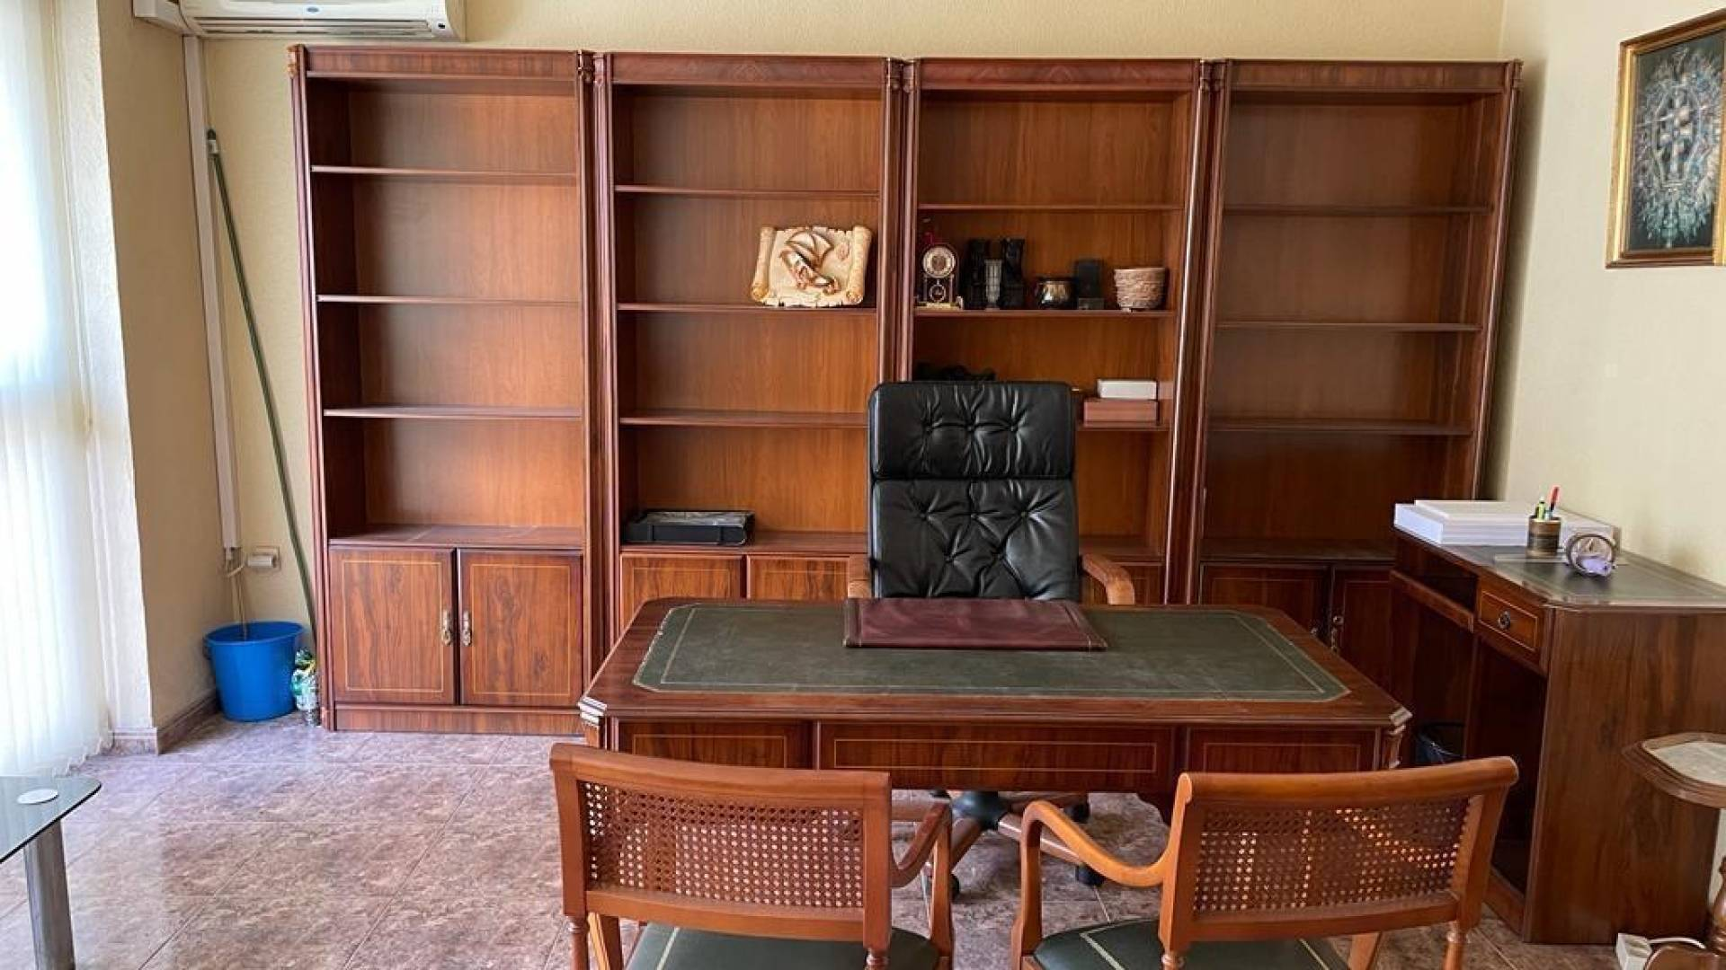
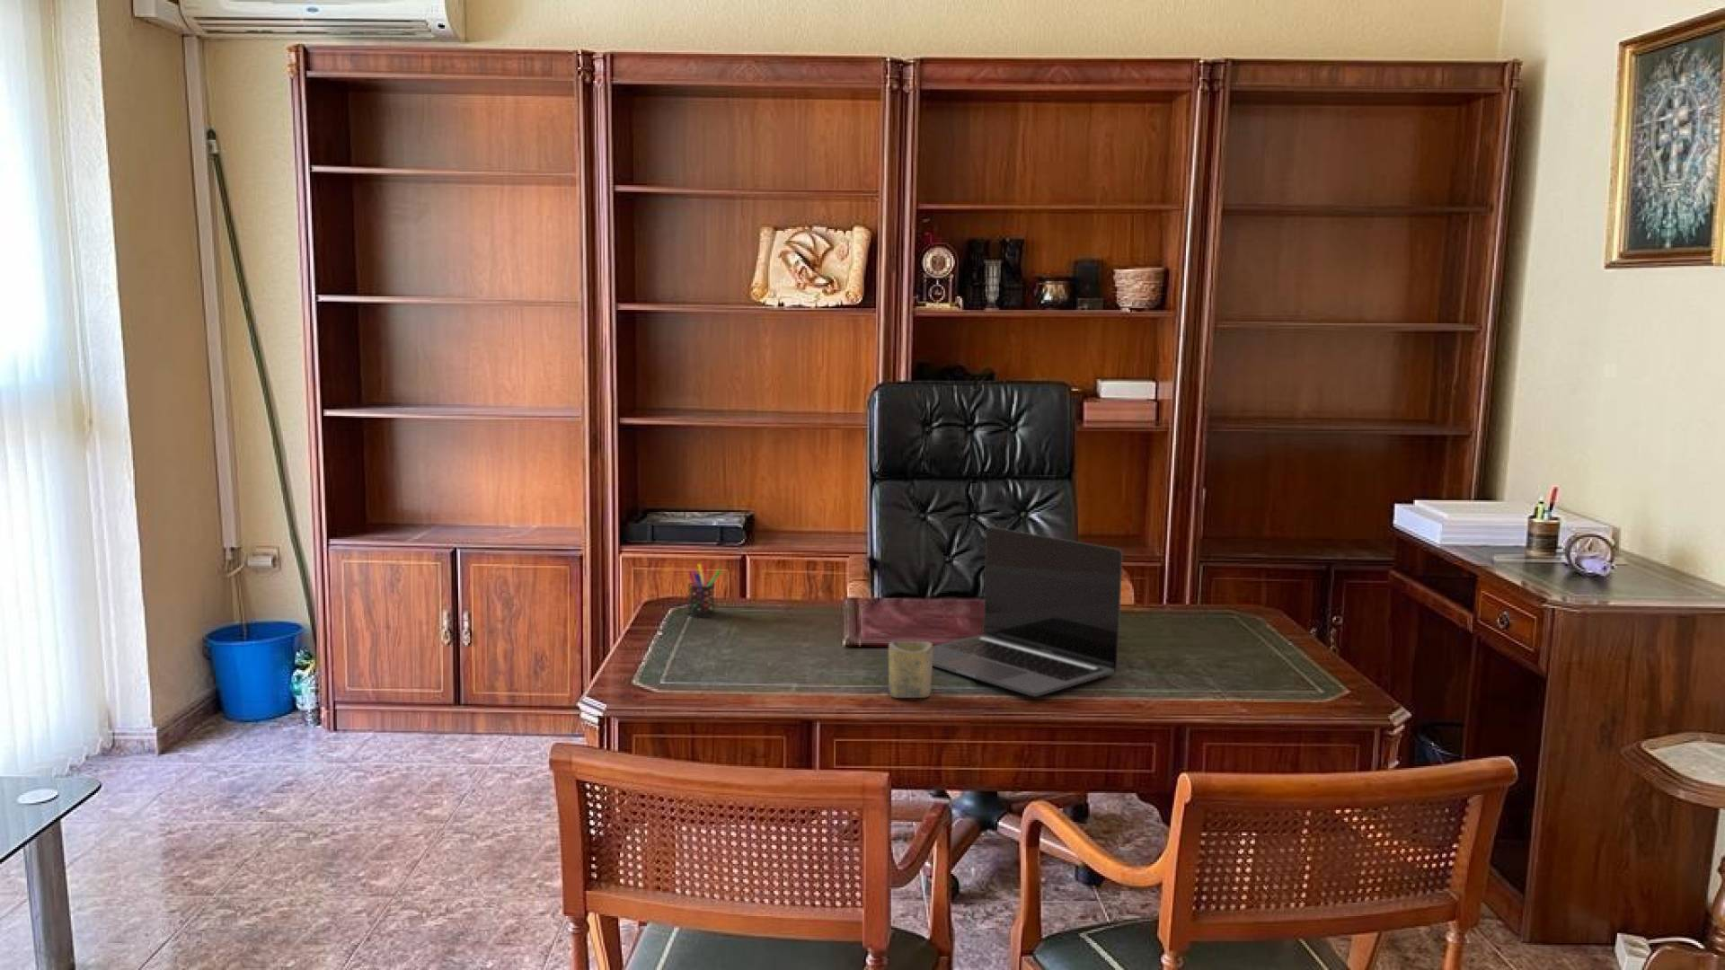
+ pen holder (705, 589)
+ cup (910, 669)
+ laptop (1009, 605)
